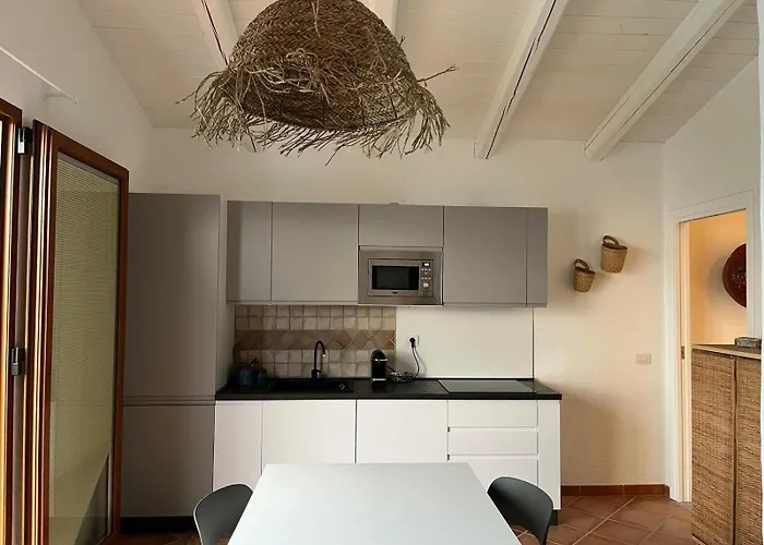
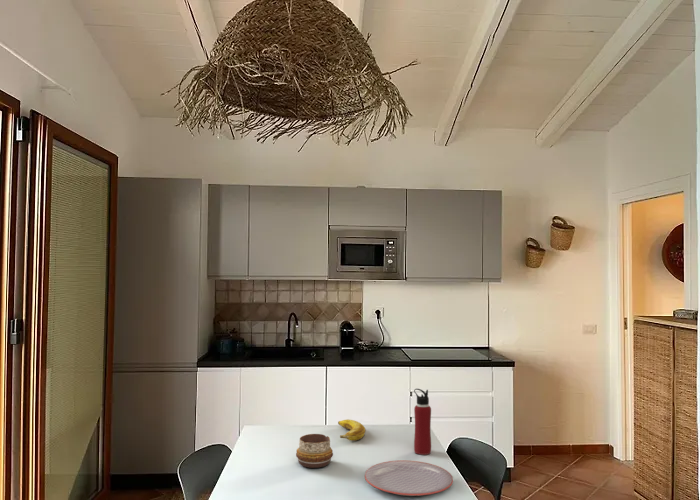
+ plate (408, 479)
+ water bottle (422, 420)
+ banana (347, 428)
+ decorative bowl (314, 450)
